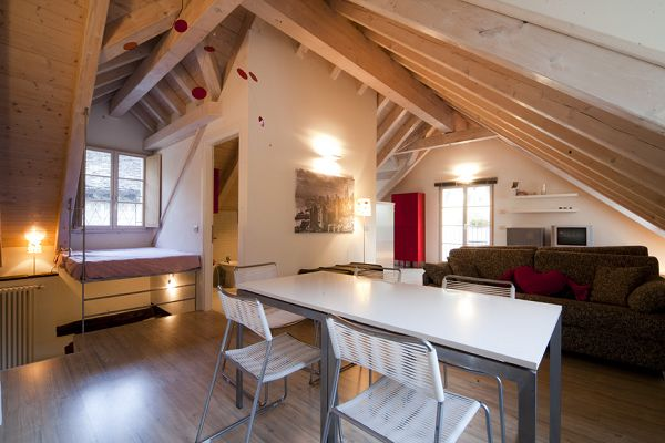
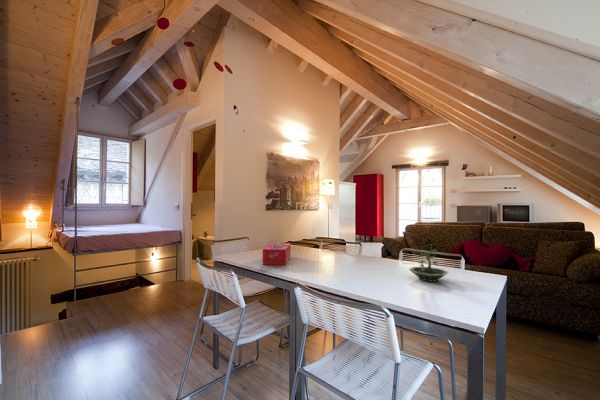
+ terrarium (429, 252)
+ tissue box (277, 253)
